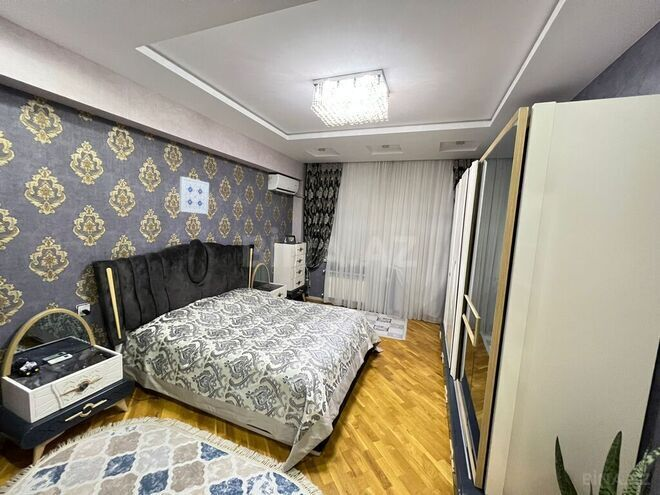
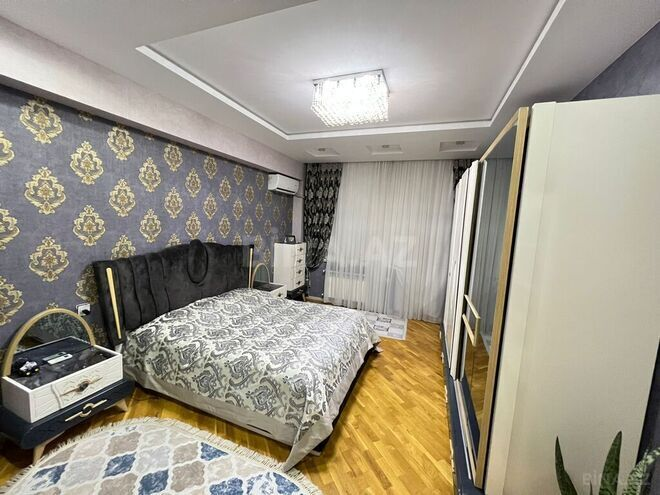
- wall art (194, 196)
